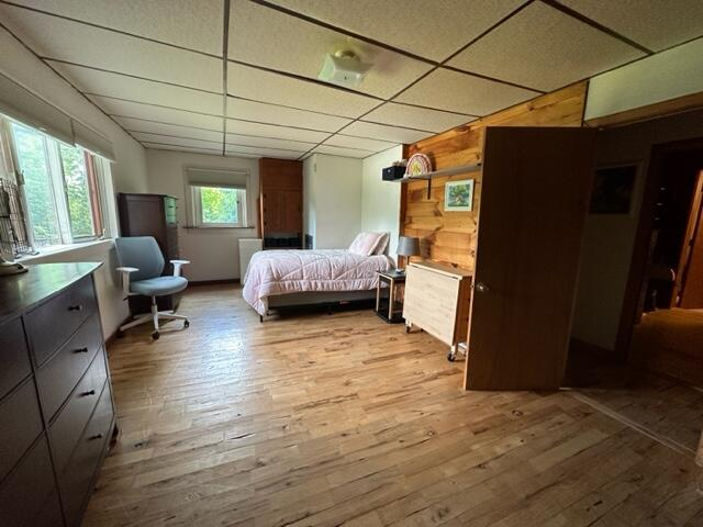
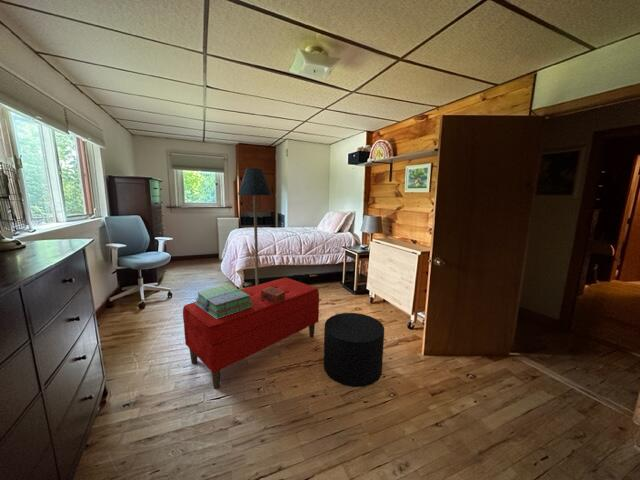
+ decorative box (272, 295)
+ stool (353, 346)
+ stack of books (223, 299)
+ floor lamp (255, 236)
+ bench (257, 322)
